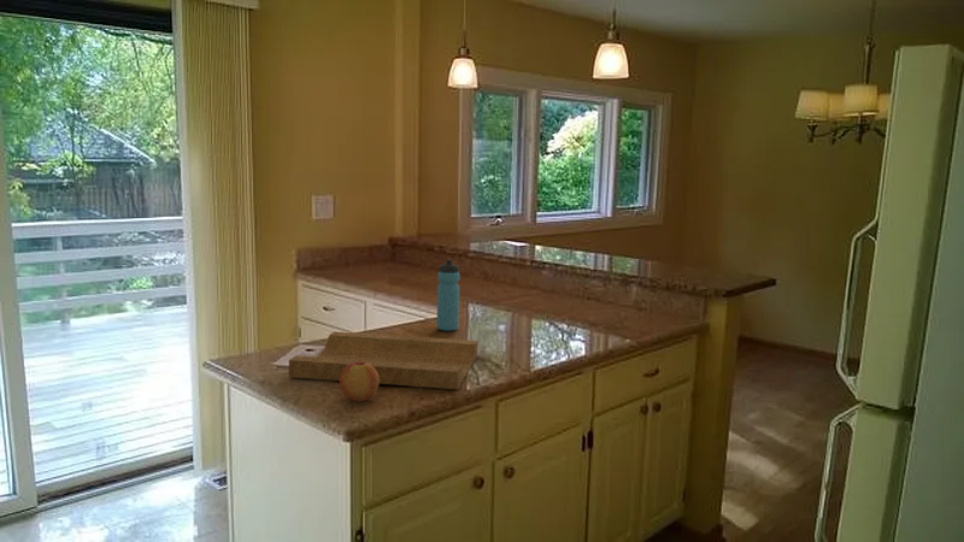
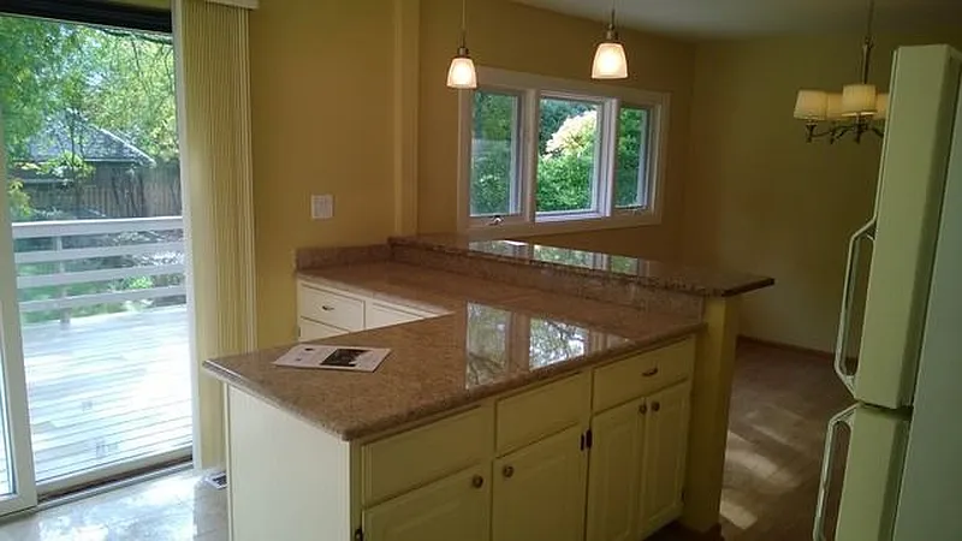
- apple (359, 379)
- water bottle (448, 294)
- cutting board (389, 357)
